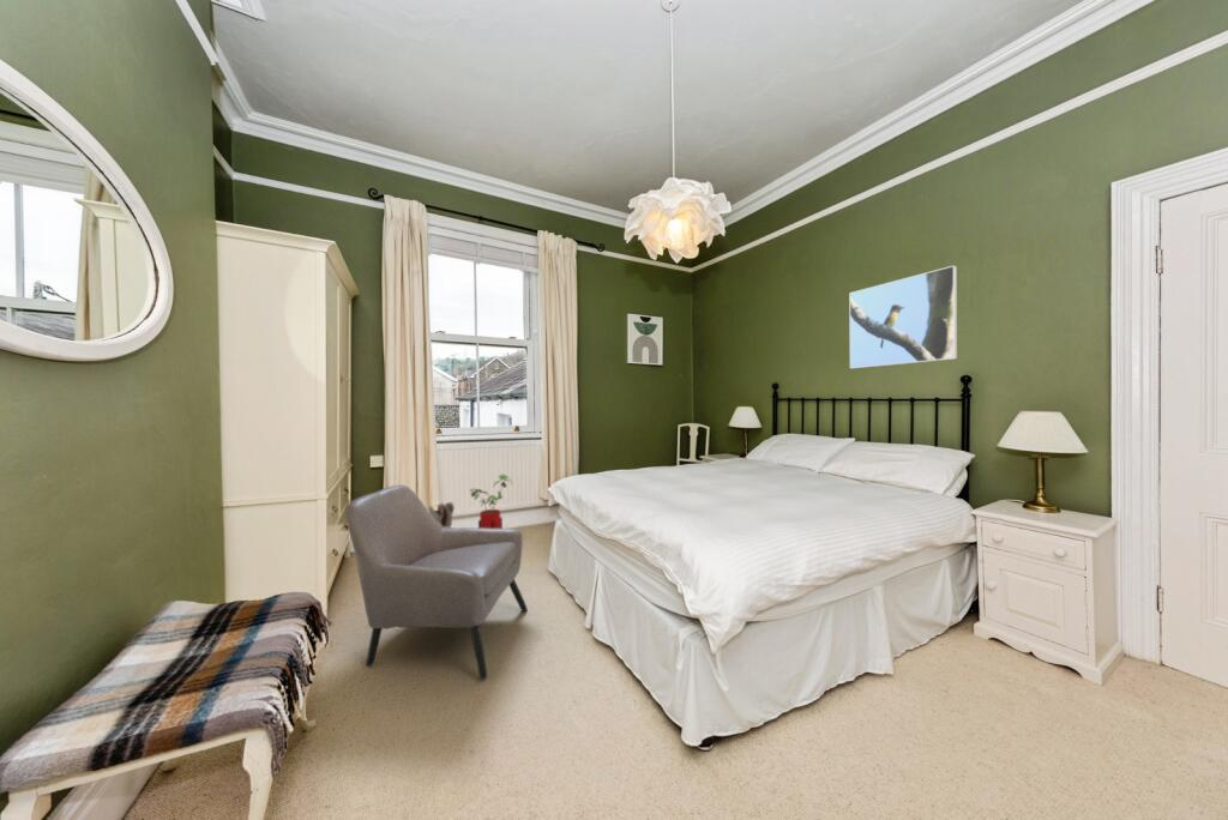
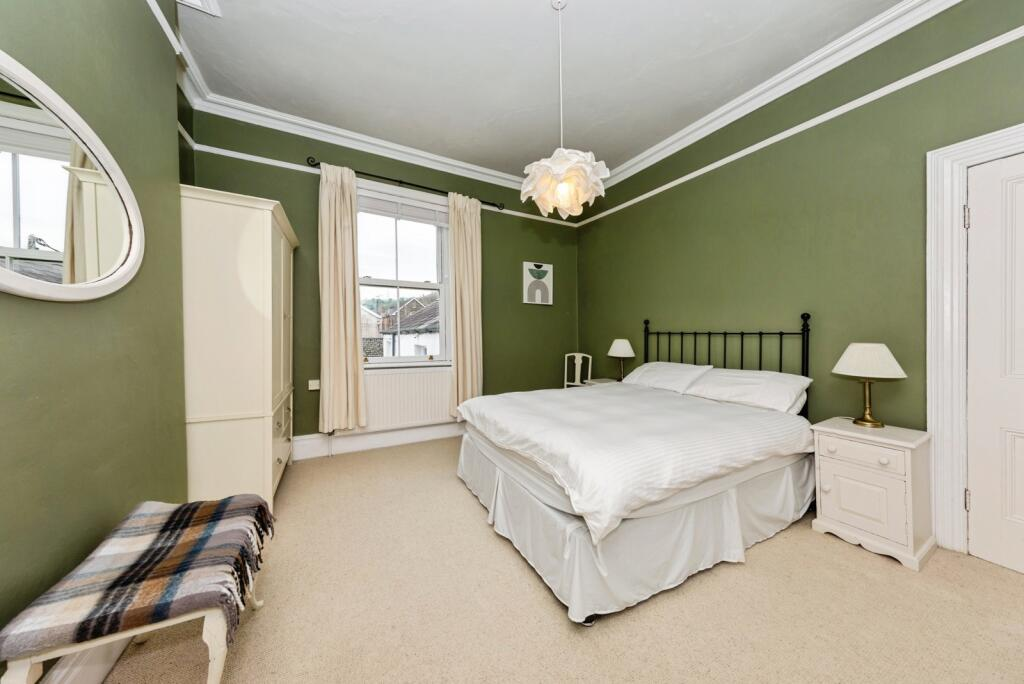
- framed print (897, 321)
- boots (445, 525)
- house plant (493, 507)
- armchair (446, 562)
